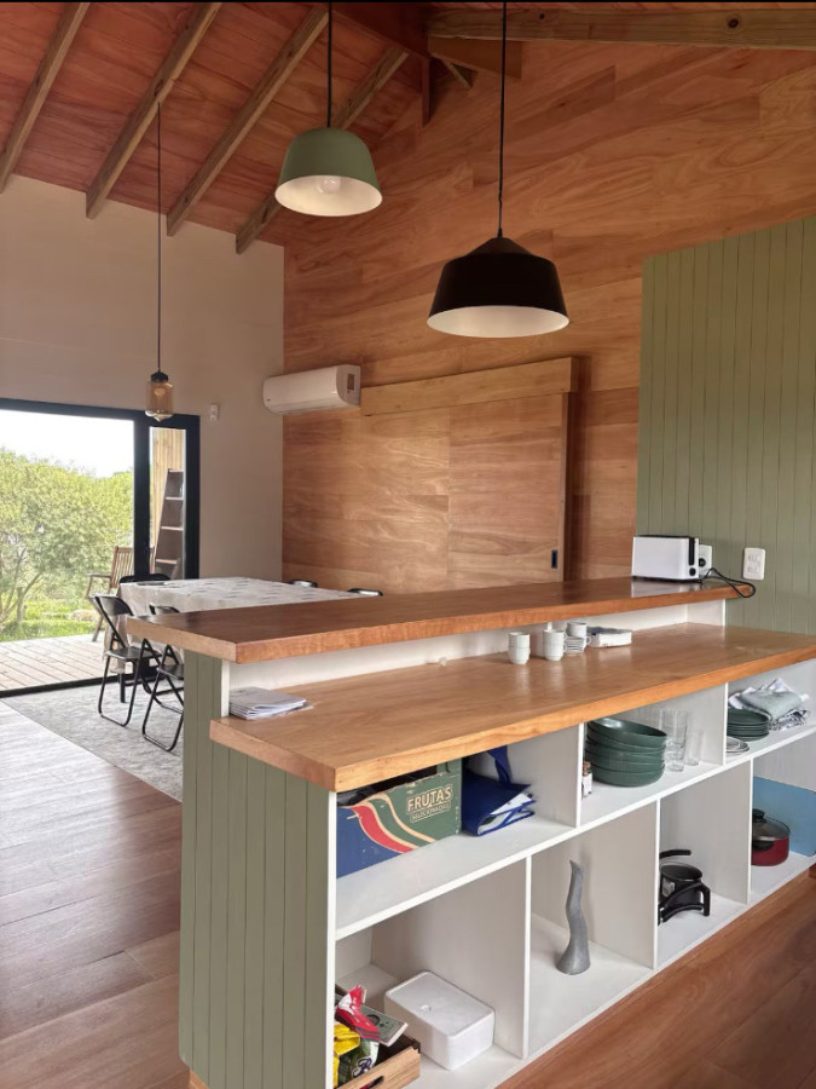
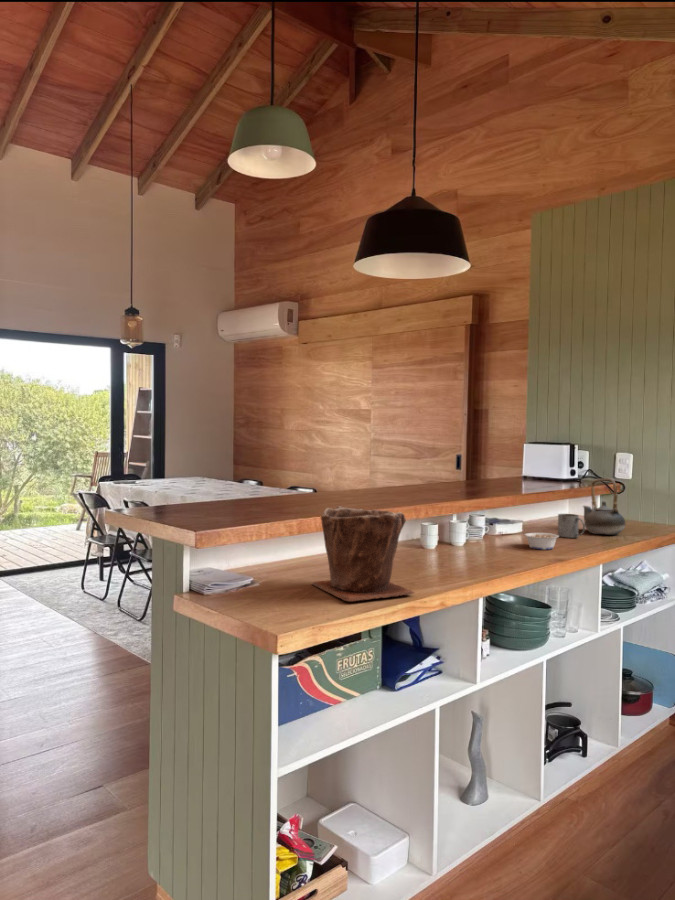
+ plant pot (363, 549)
+ mug (571, 526)
+ legume (540, 540)
+ teapot (602, 505)
